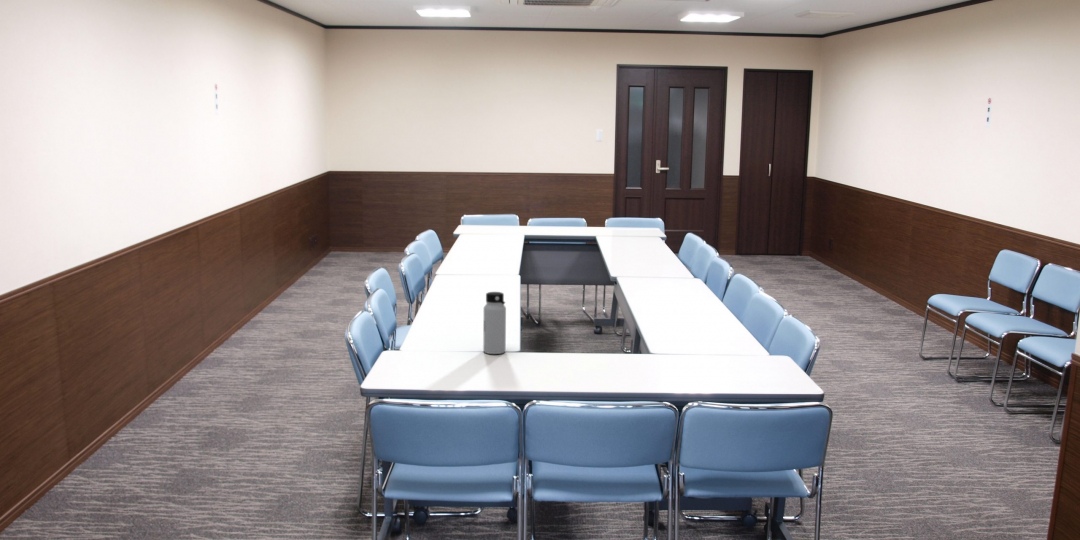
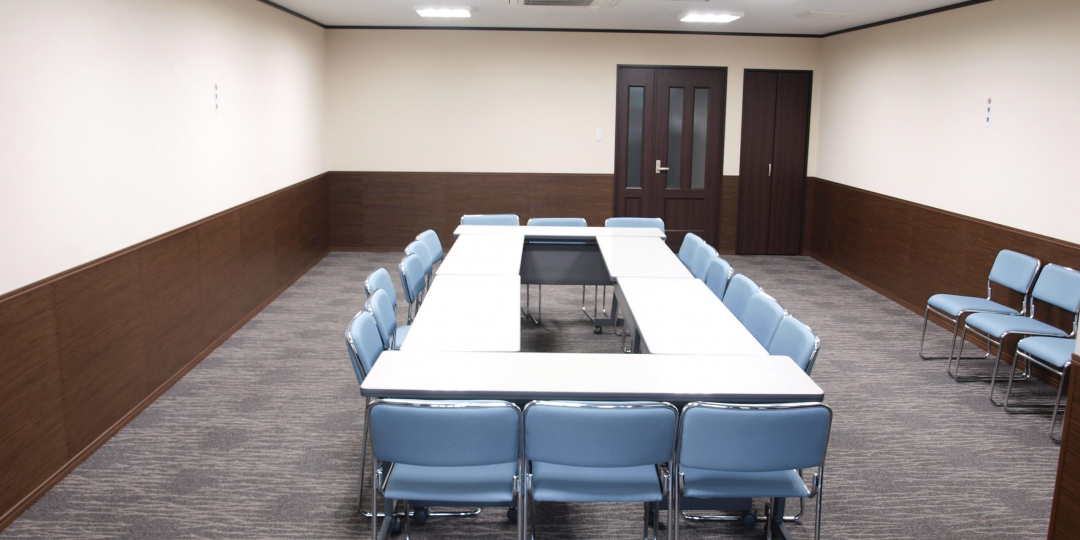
- water bottle (494, 322)
